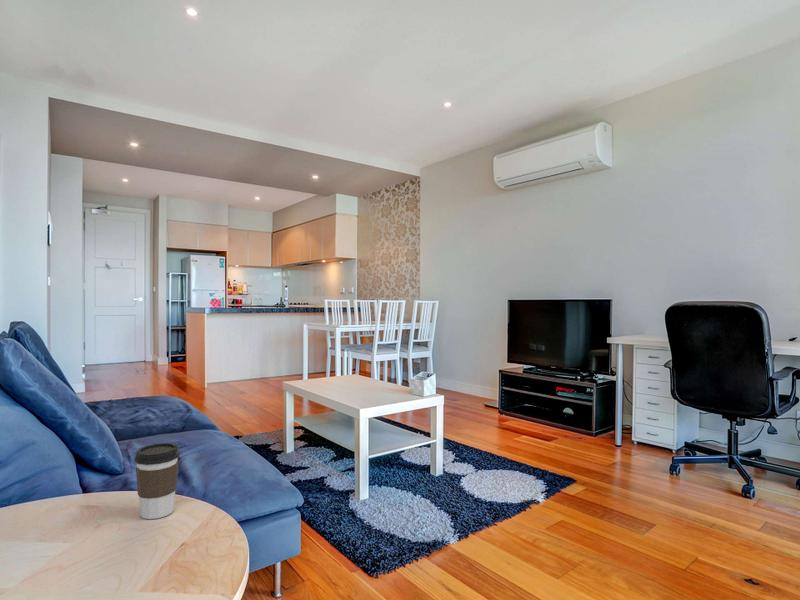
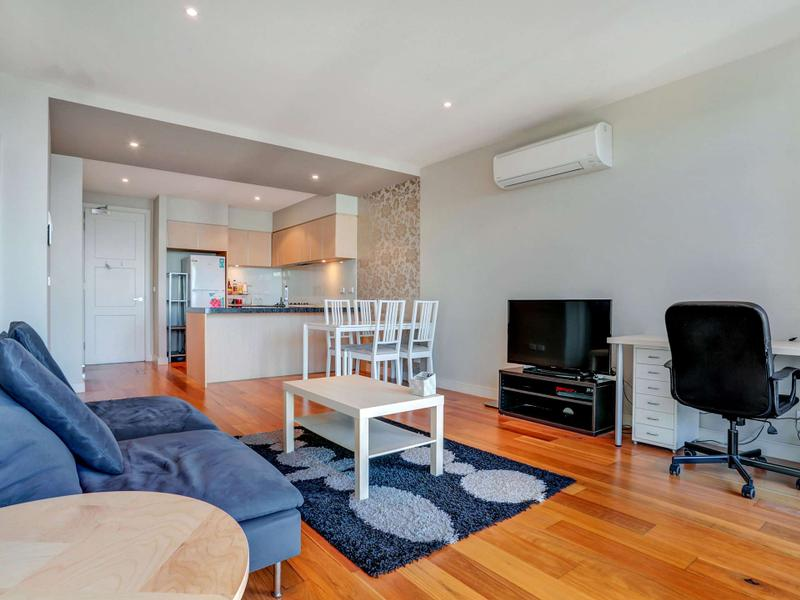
- coffee cup (157, 480)
